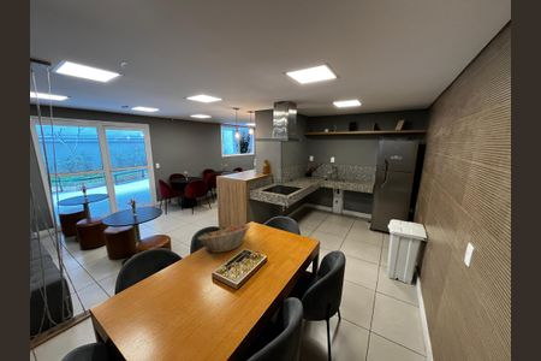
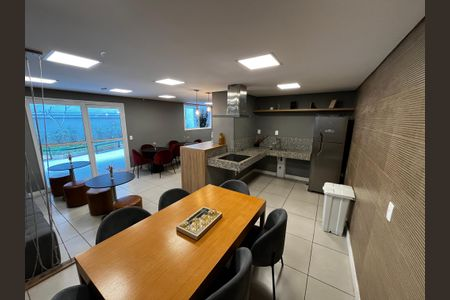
- fruit basket (225, 235)
